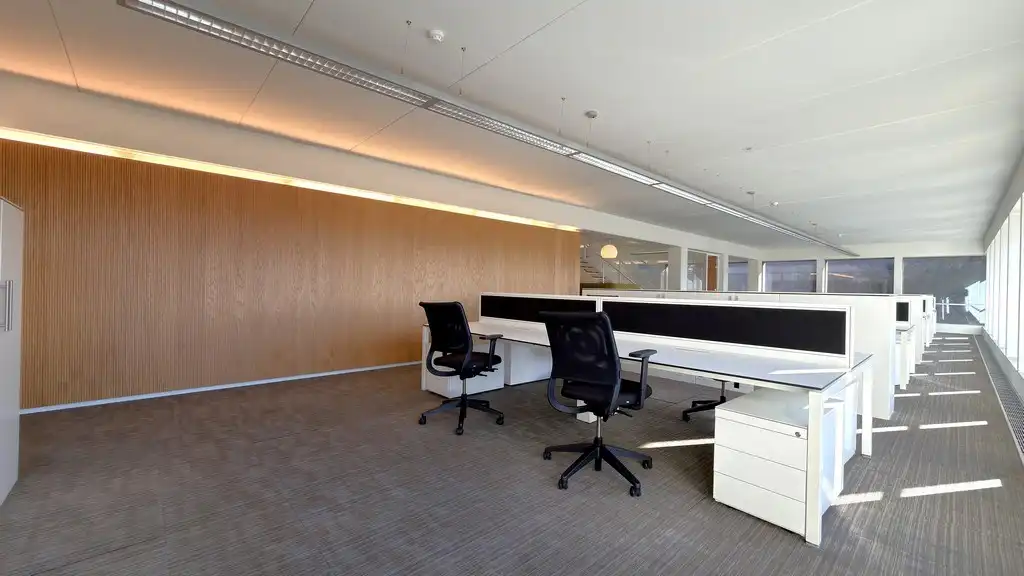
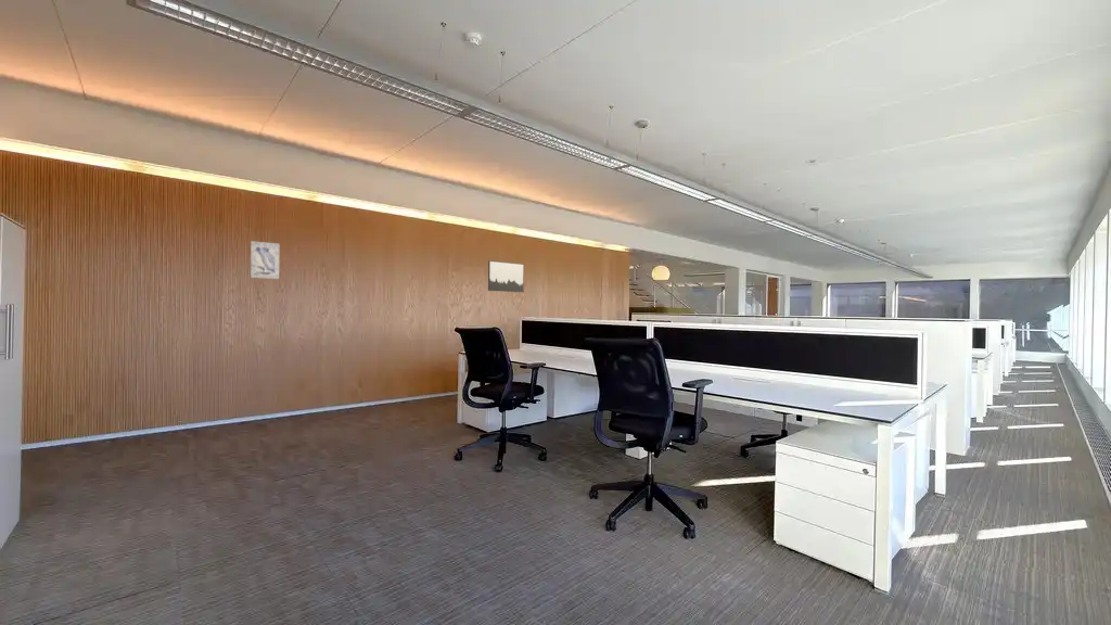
+ wall art (506, 277)
+ wall art (265, 260)
